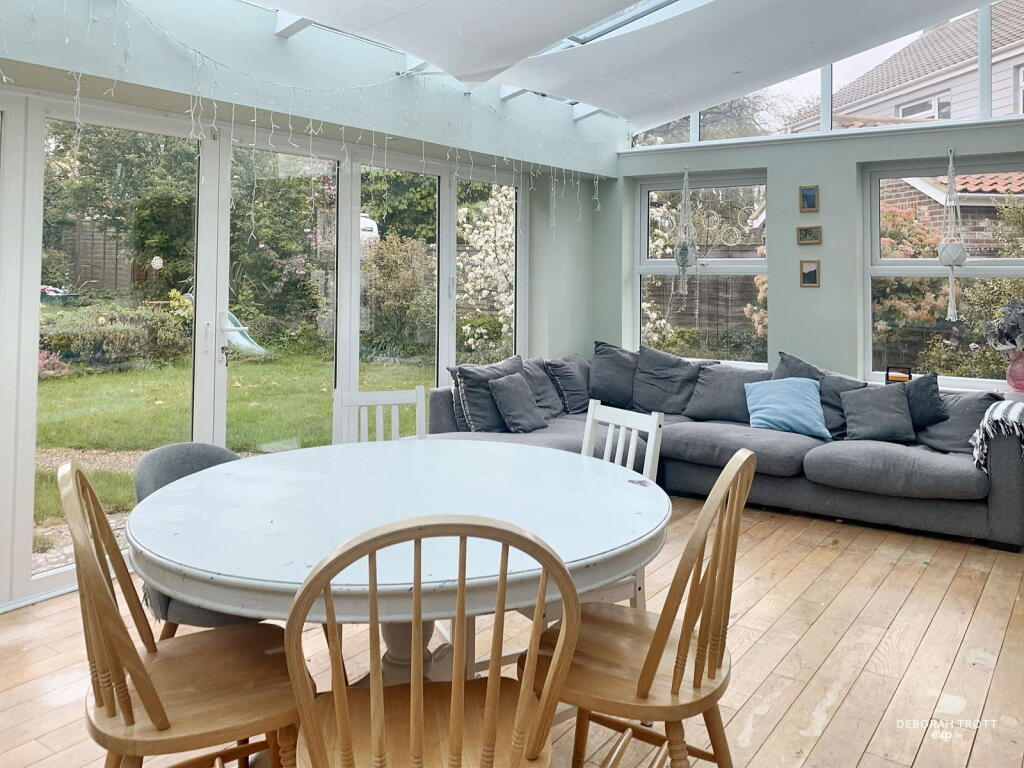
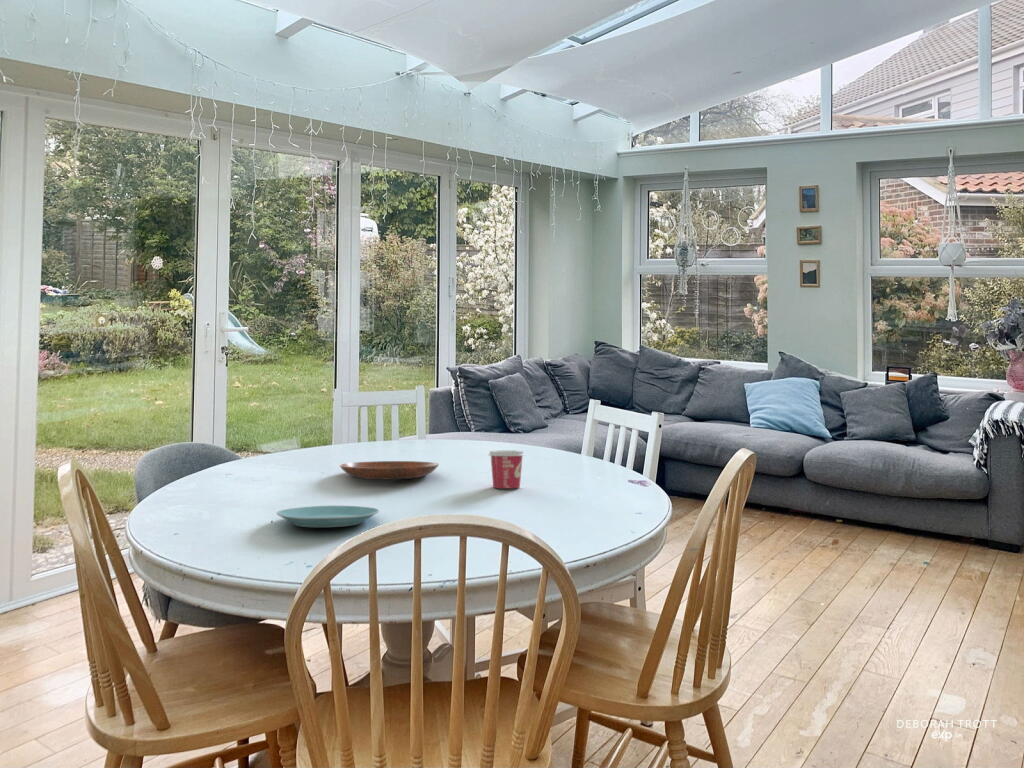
+ bowl (389, 470)
+ plate (328, 516)
+ cup (506, 469)
